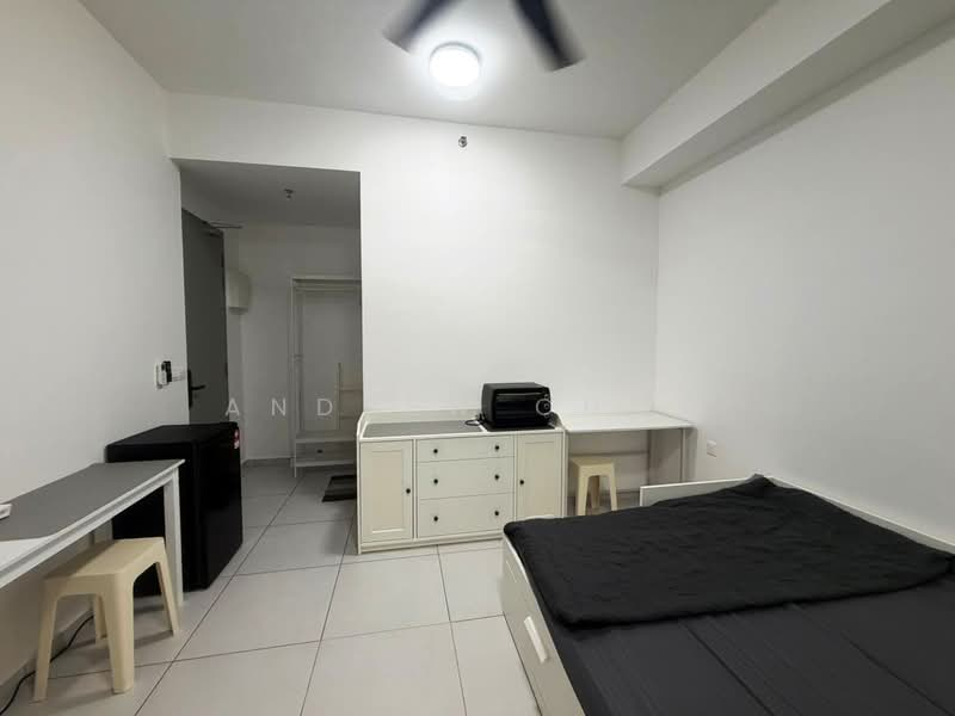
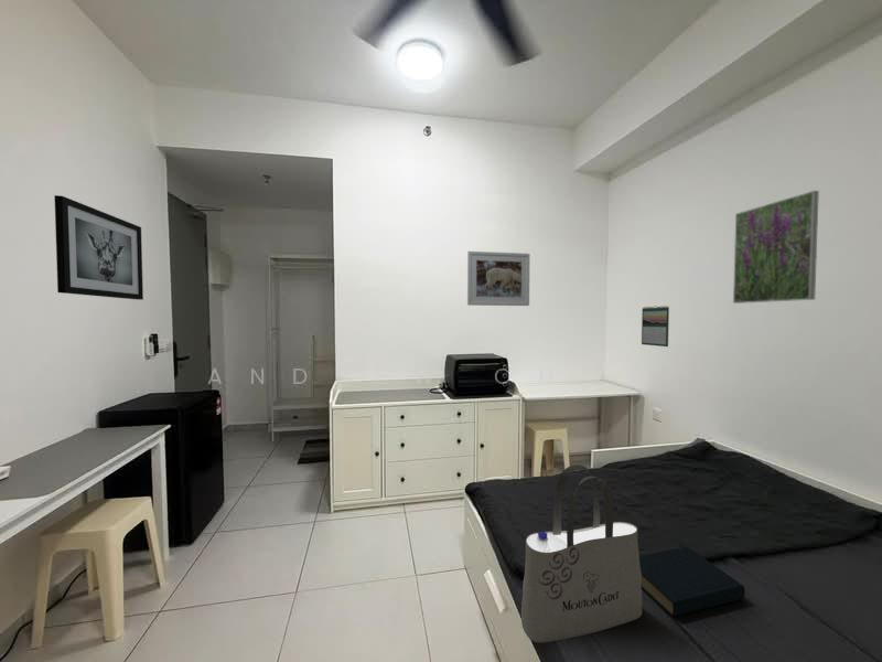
+ calendar (654, 325)
+ hardback book (680, 578)
+ tote bag (583, 545)
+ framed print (771, 253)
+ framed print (498, 278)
+ wall art (105, 255)
